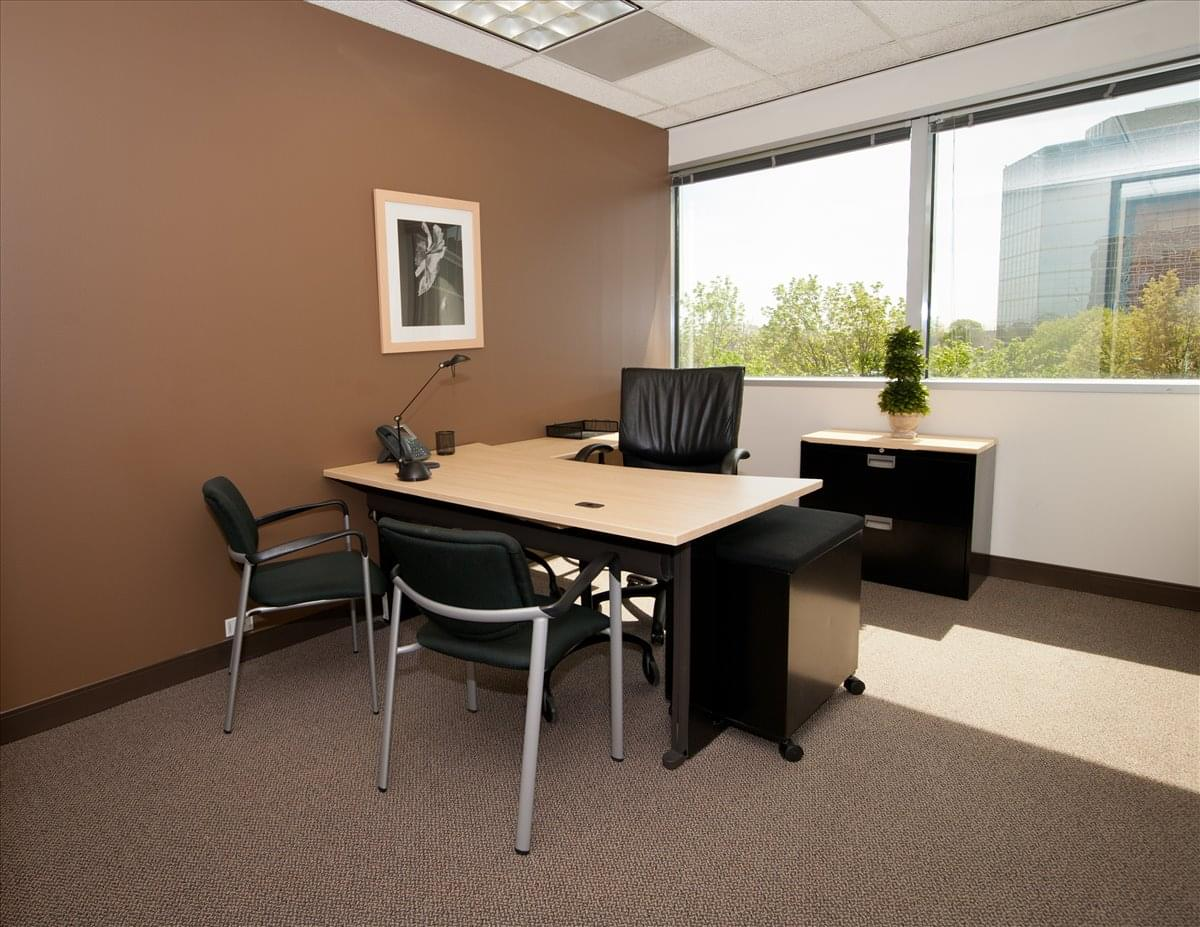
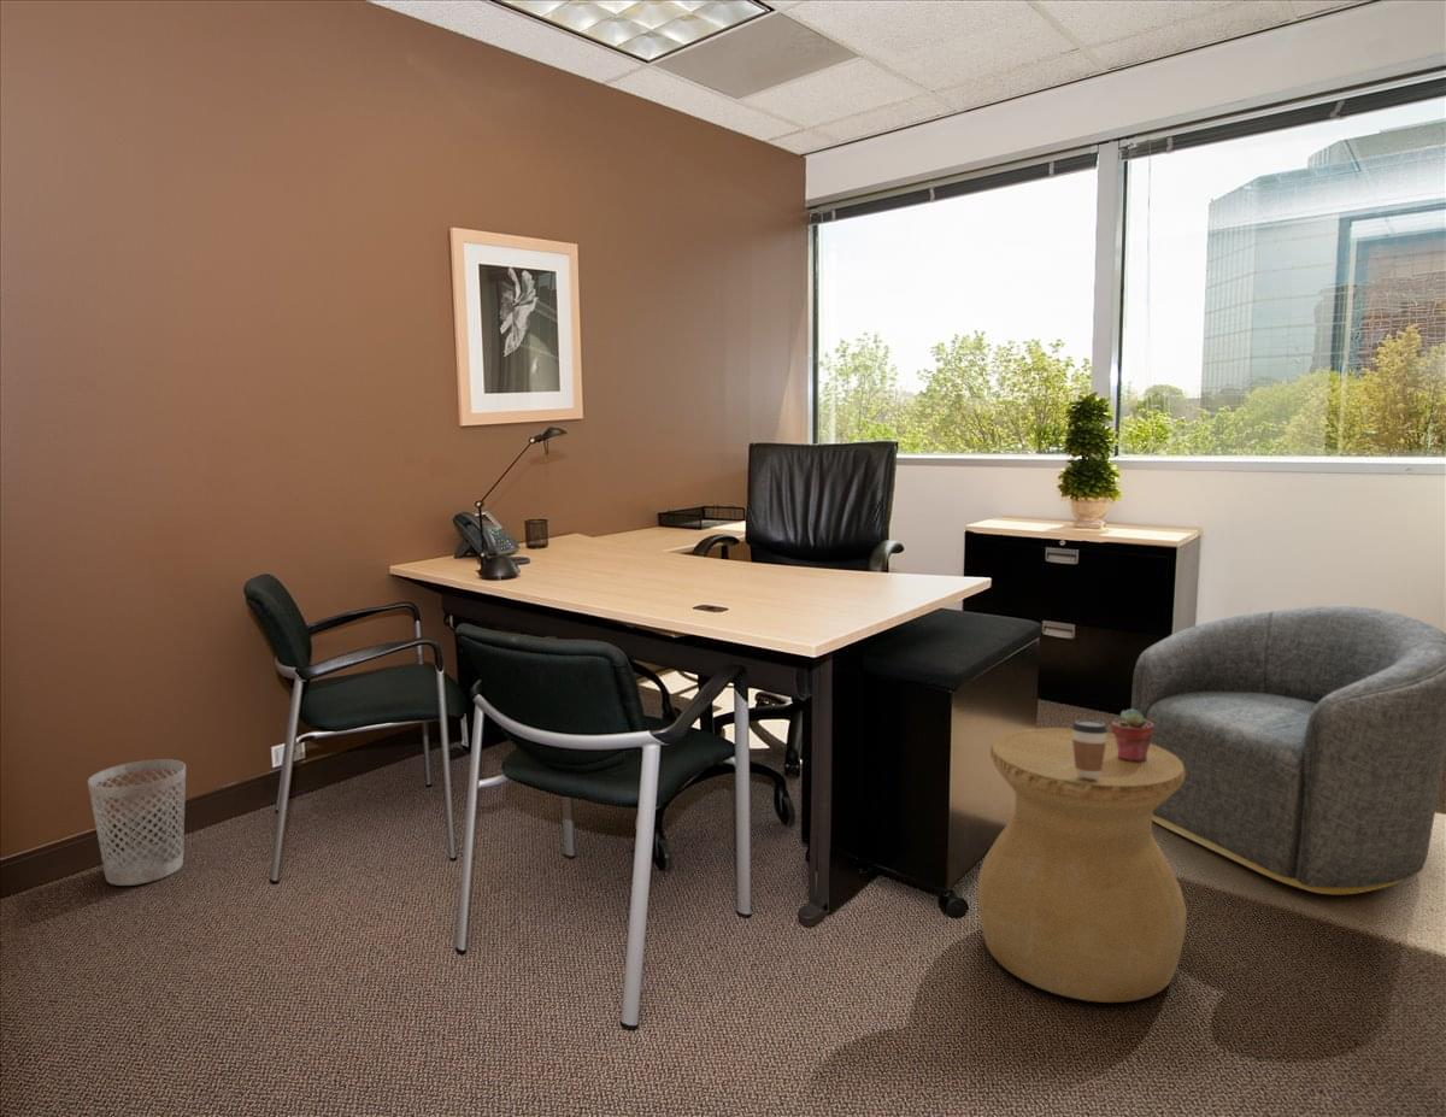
+ coffee cup (1089, 749)
+ potted succulent (1131, 729)
+ armchair (1295, 724)
+ side table (1081, 856)
+ wastebasket (141, 822)
